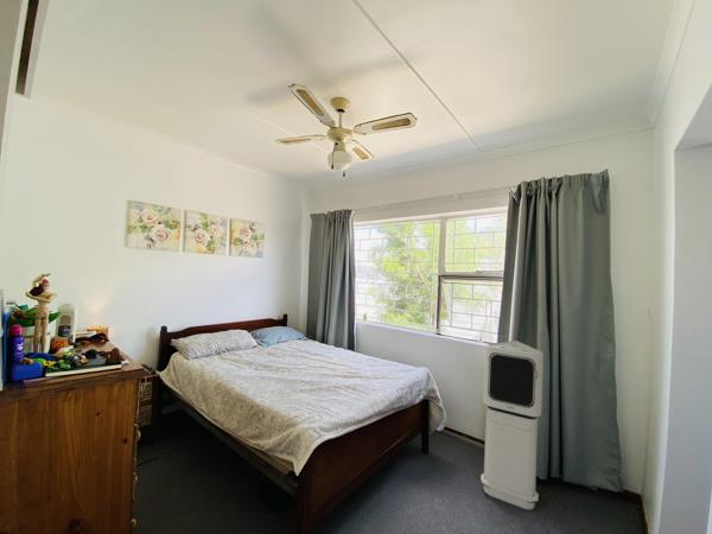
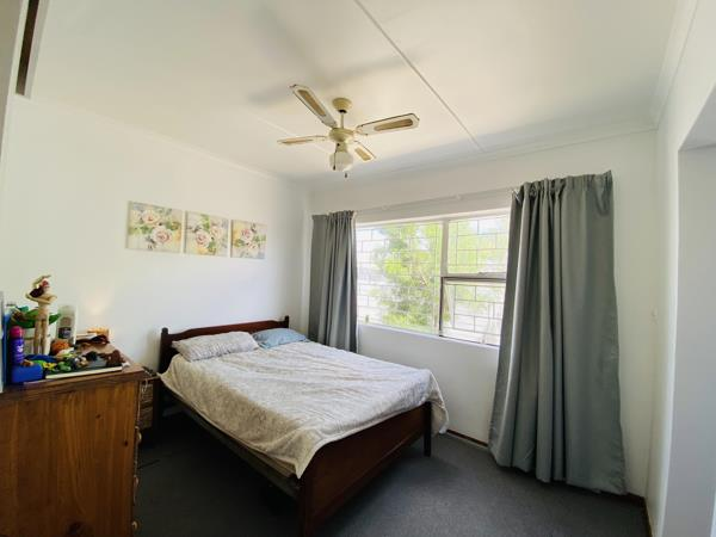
- air purifier (511, 415)
